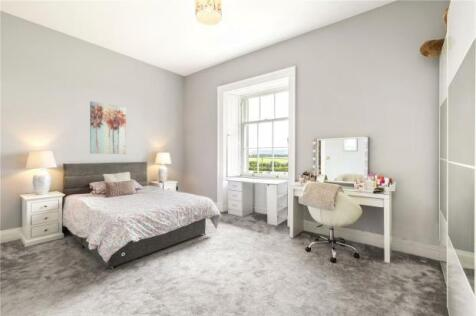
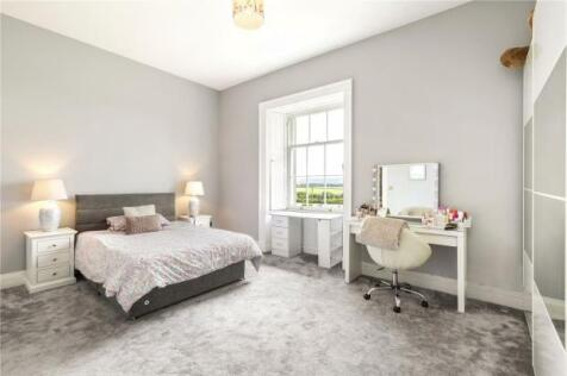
- wall art (108, 129)
